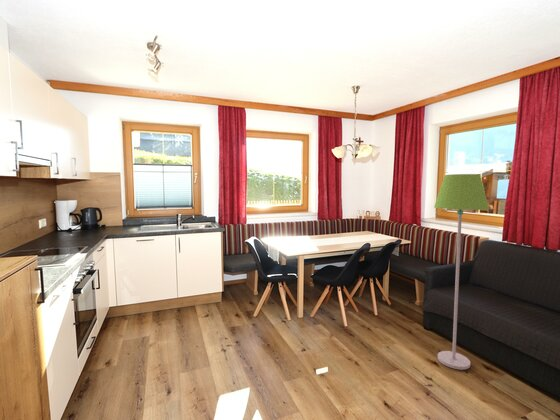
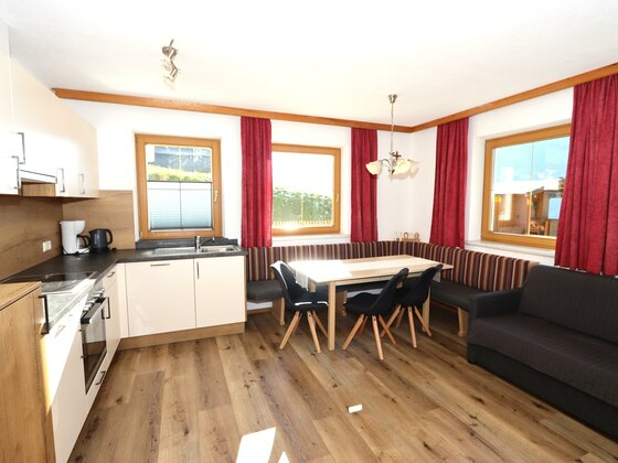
- floor lamp (457, 269)
